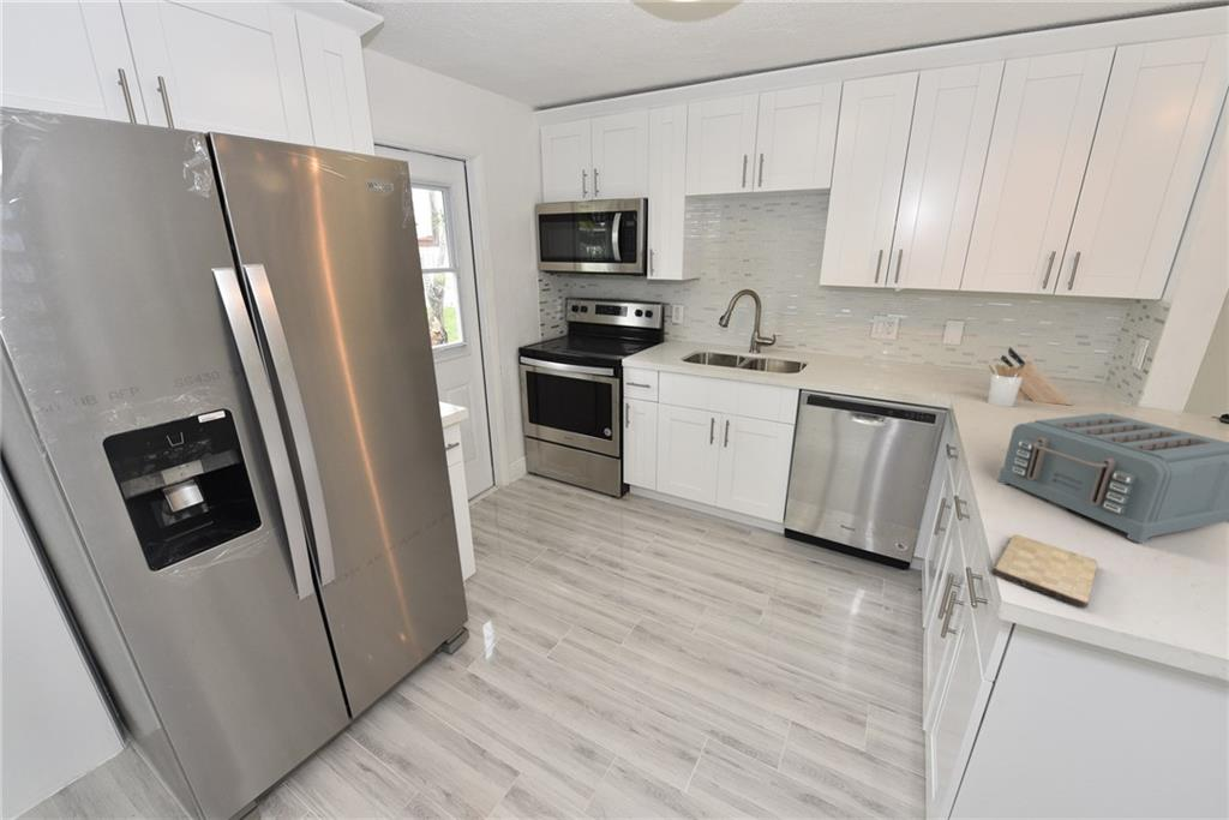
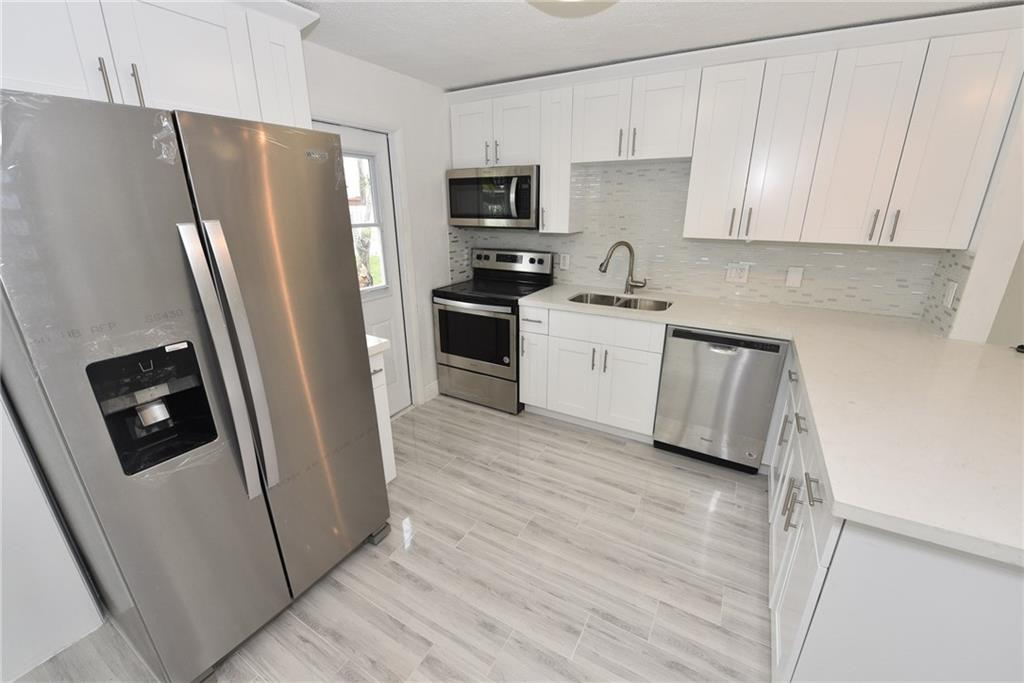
- utensil holder (1003, 383)
- cutting board (1045, 567)
- knife block (1036, 375)
- toaster (1111, 467)
